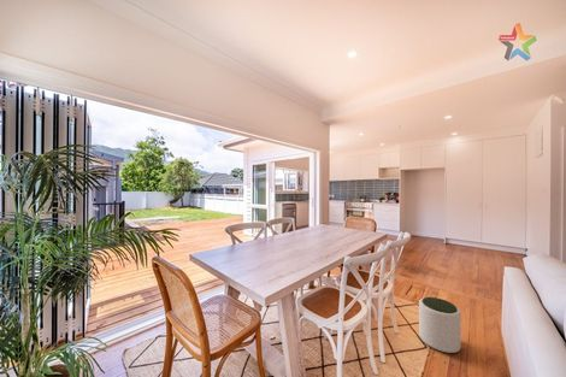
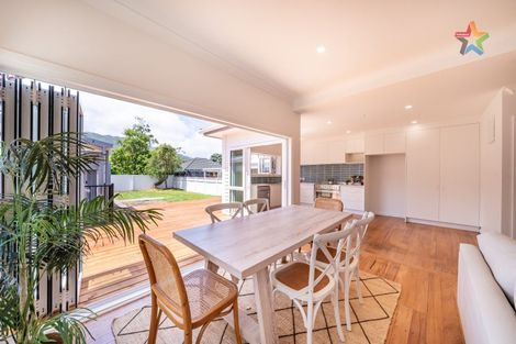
- plant pot (438, 323)
